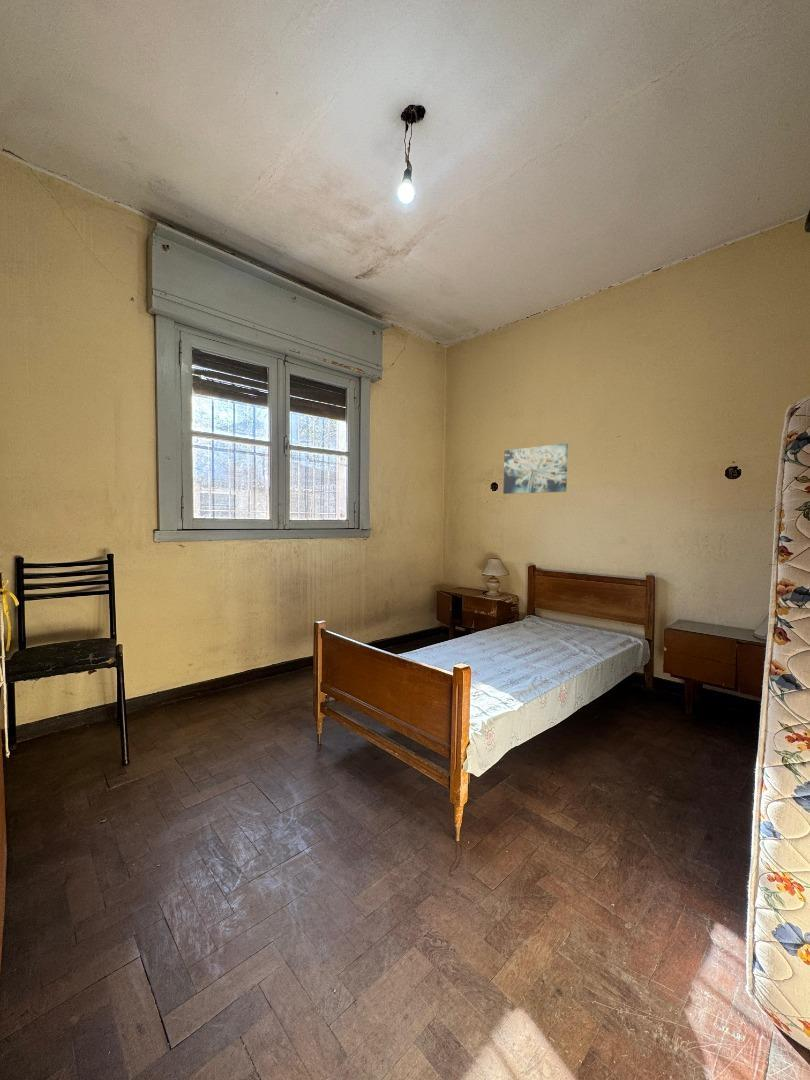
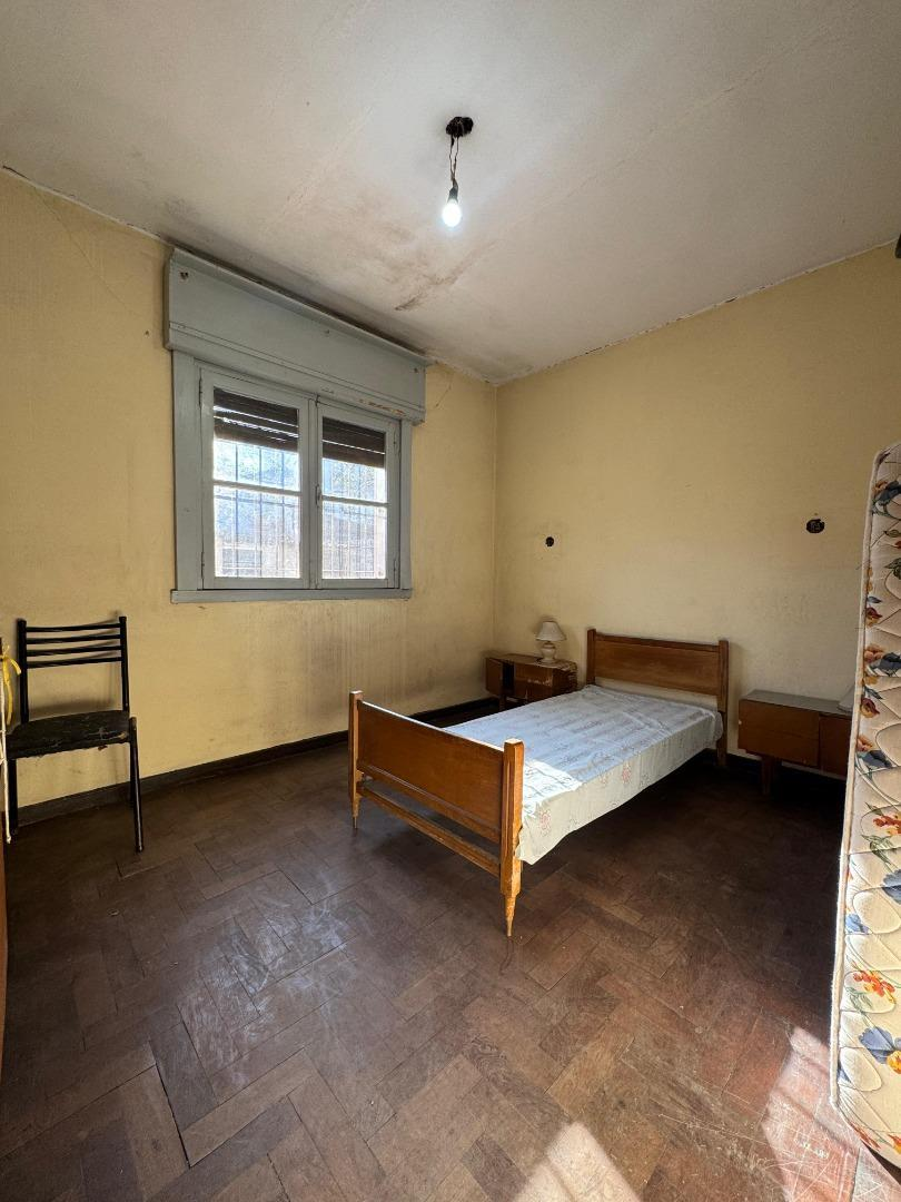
- wall art (533, 470)
